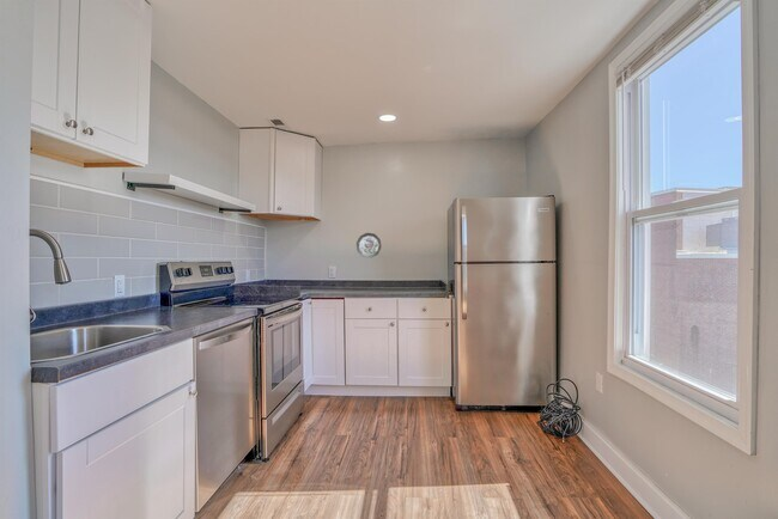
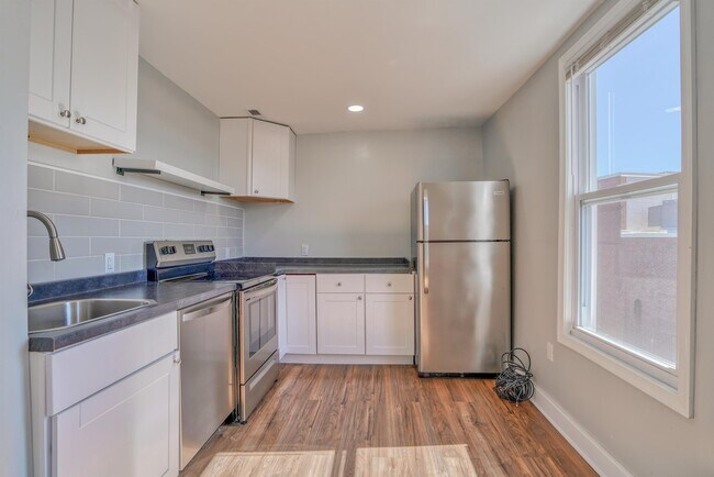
- decorative plate (369, 245)
